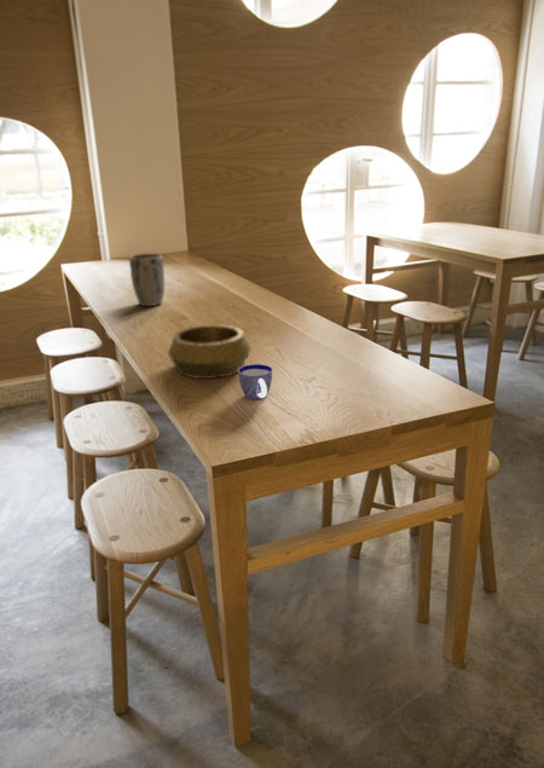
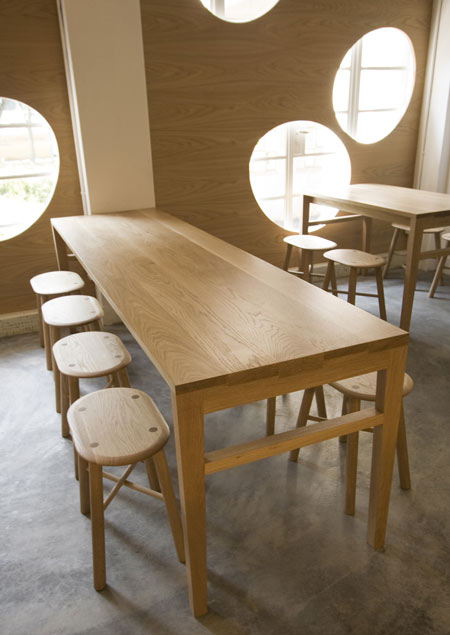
- decorative bowl (209, 350)
- plant pot (147, 279)
- cup (257, 383)
